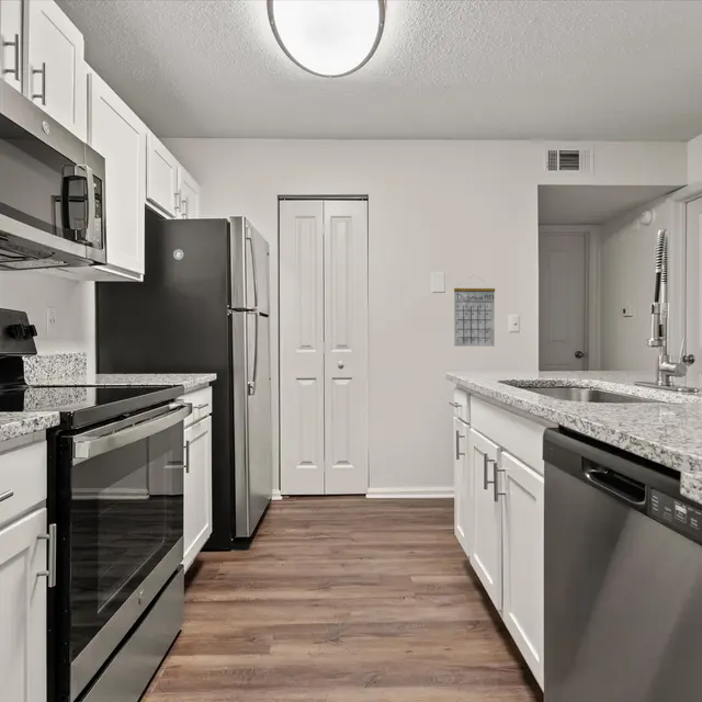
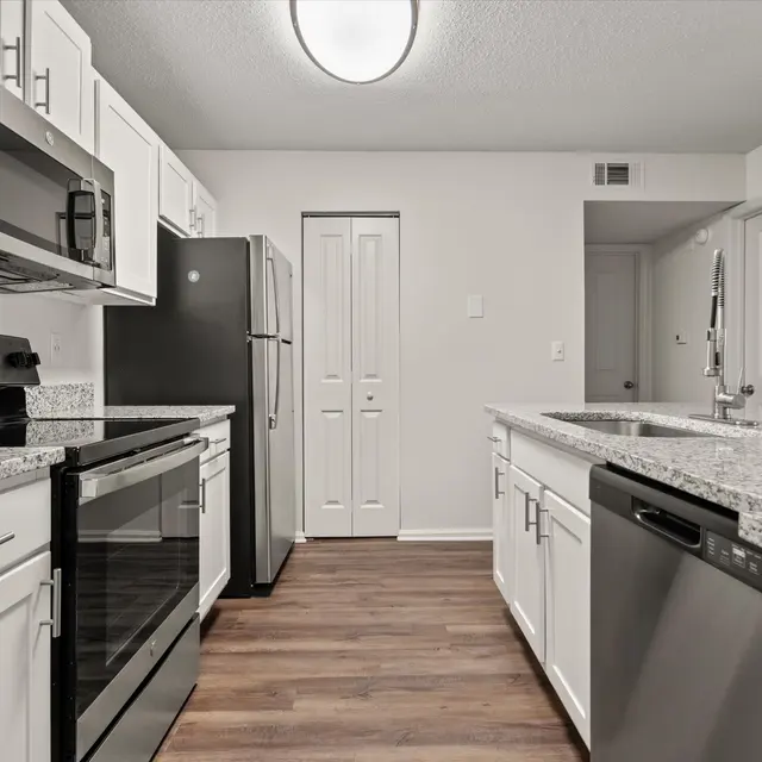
- calendar (474, 309)
